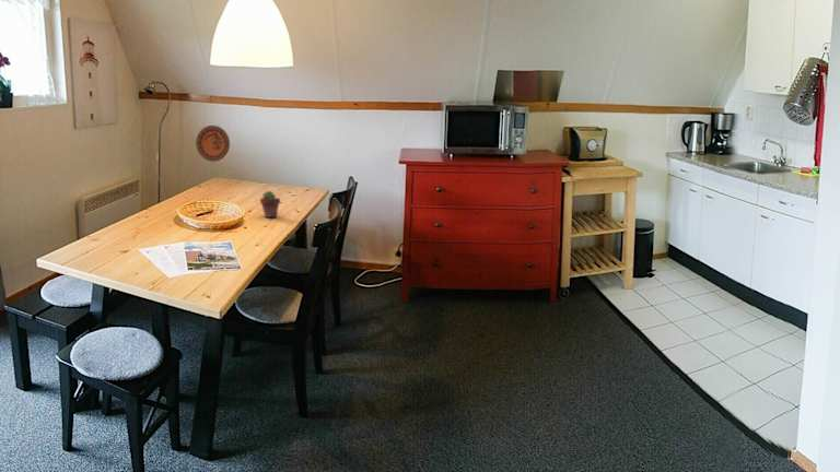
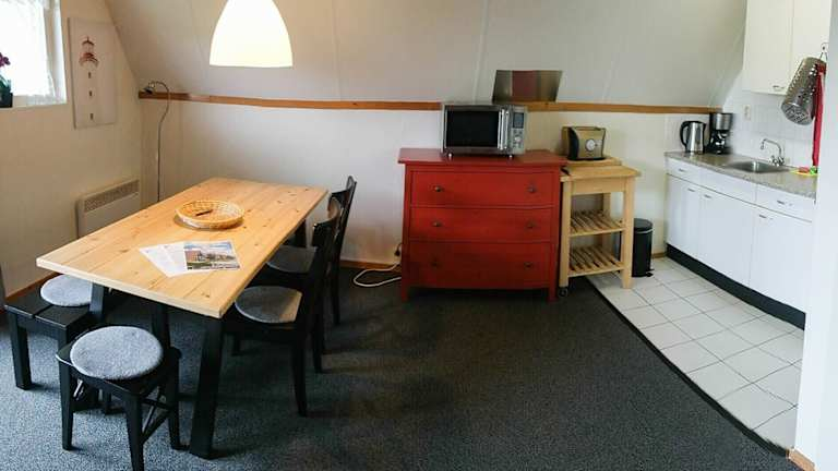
- potted succulent (270, 203)
- decorative plate (212, 143)
